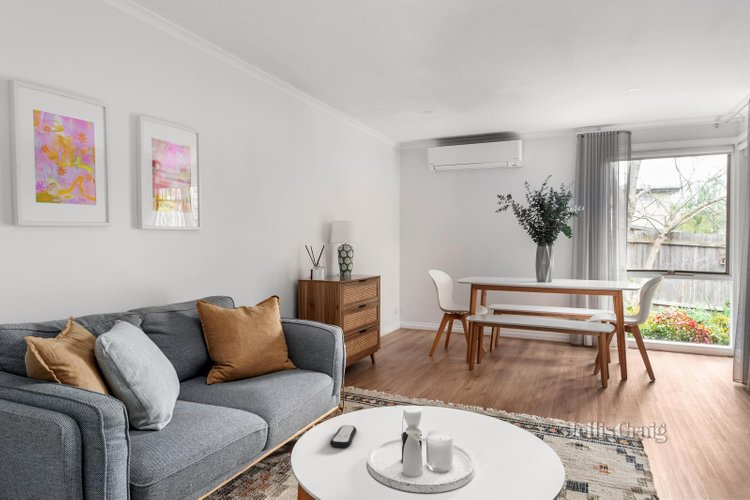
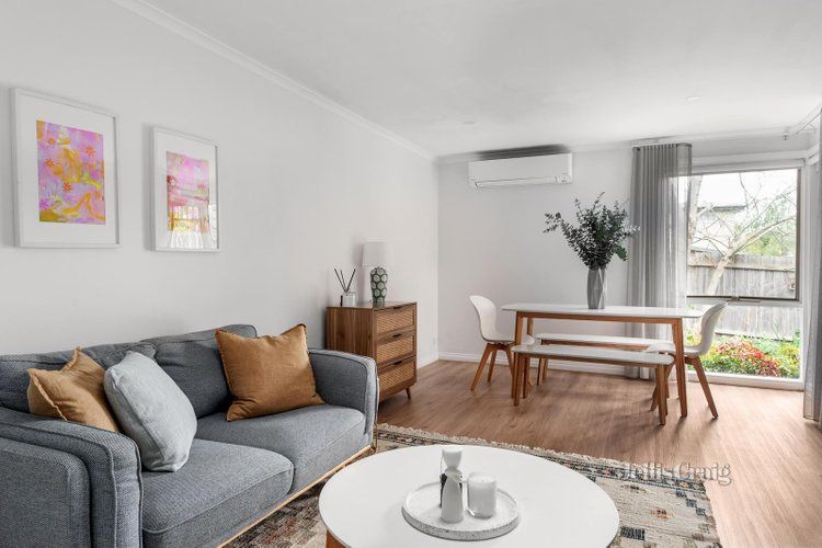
- remote control (344, 435)
